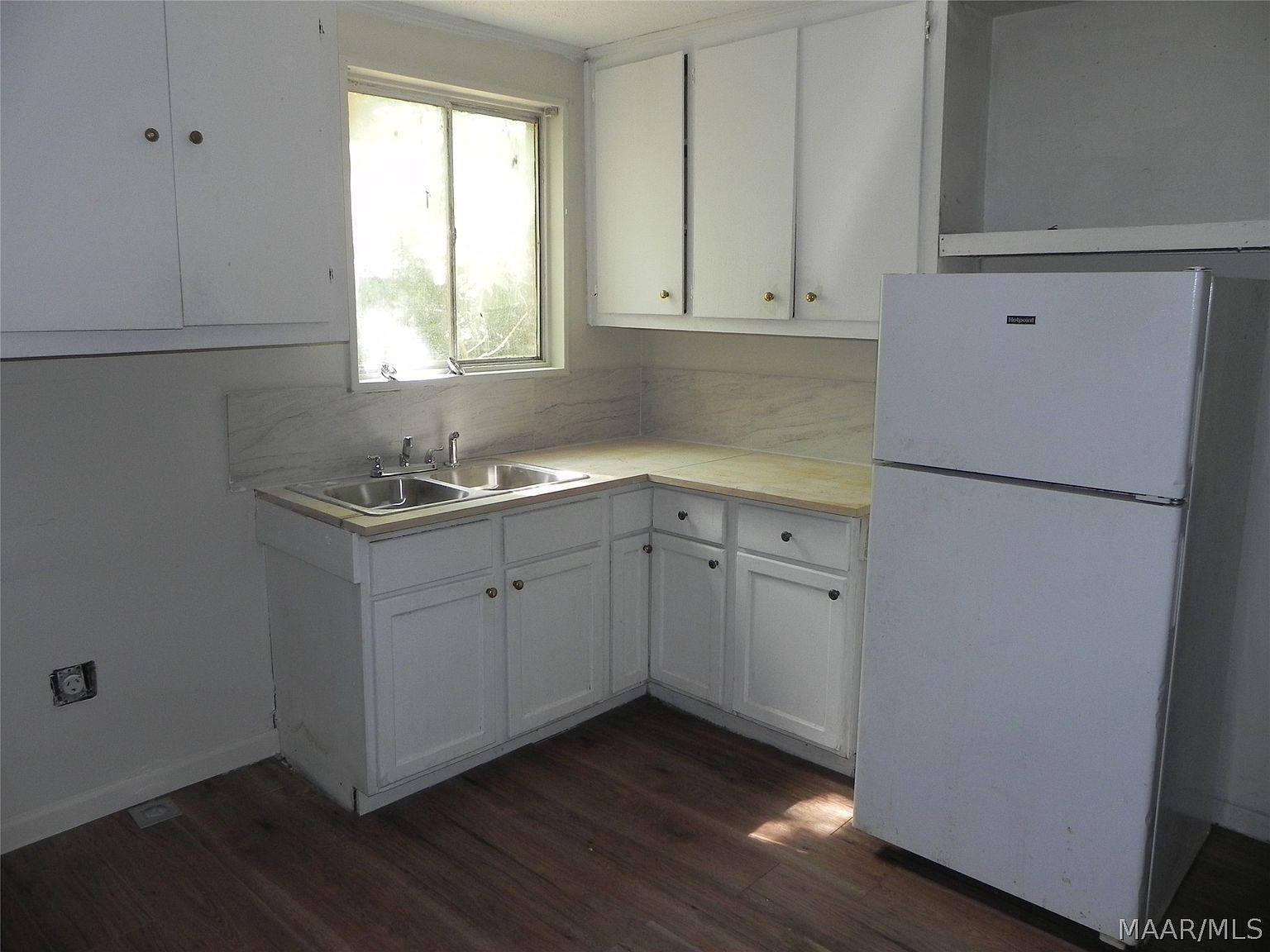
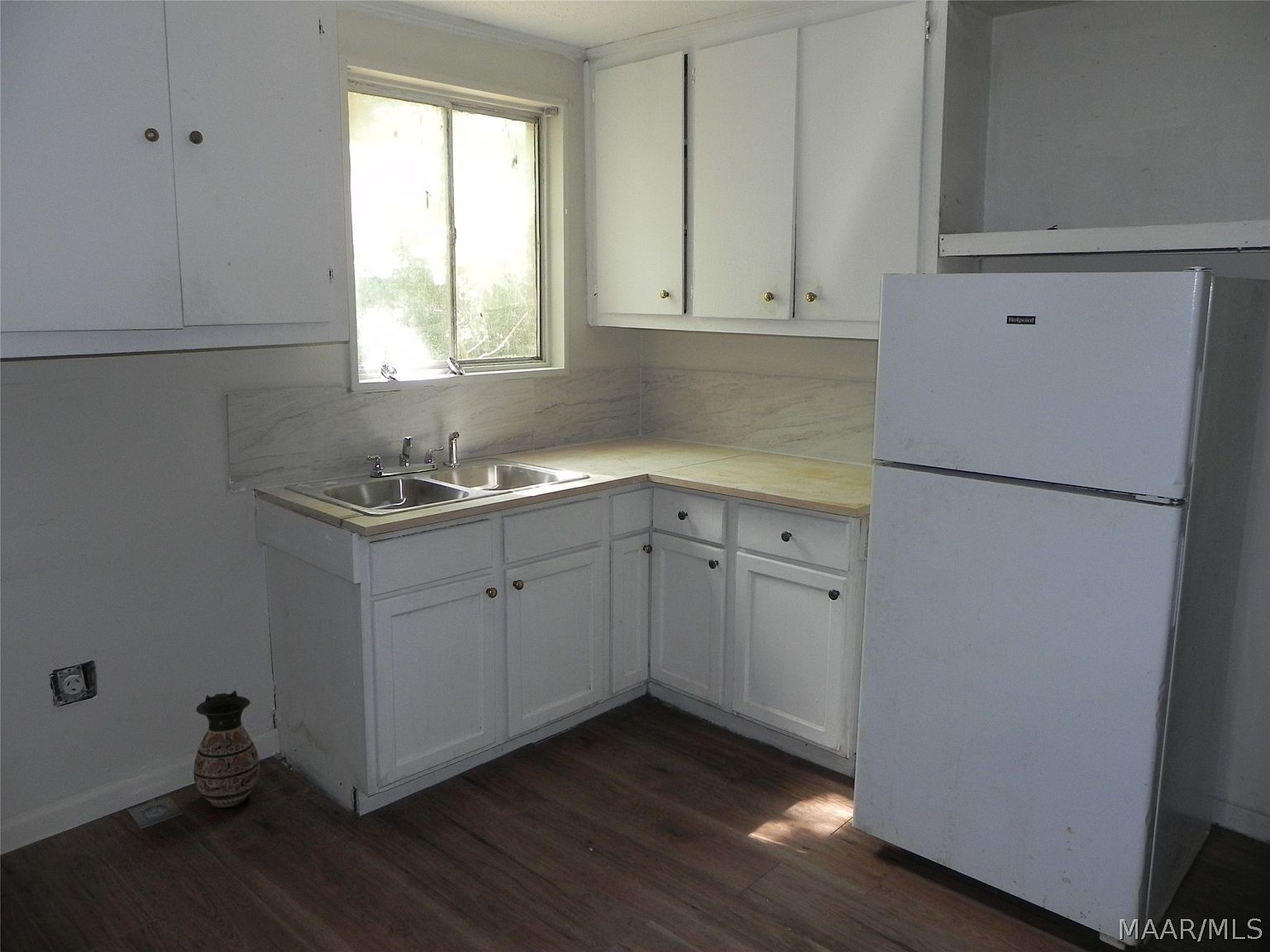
+ ceramic jug (224, 749)
